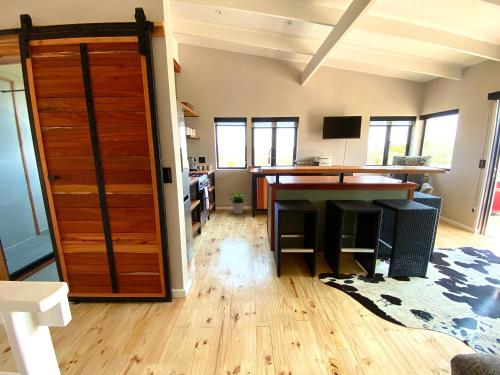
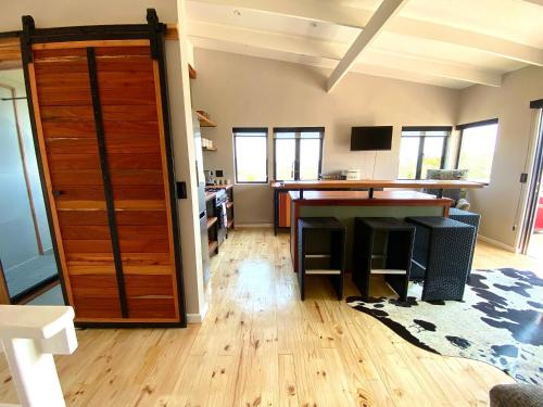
- potted plant (239, 203)
